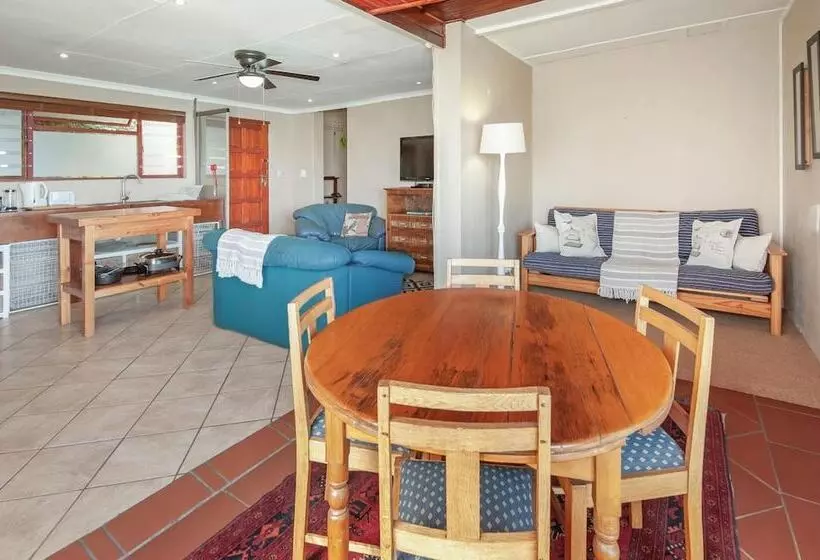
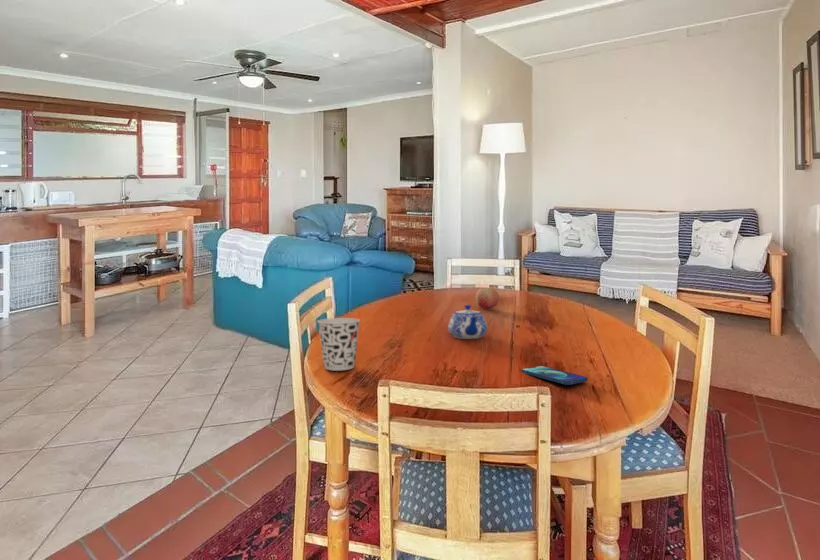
+ cup (339, 343)
+ teapot (468, 321)
+ smartphone (553, 374)
+ fruit (487, 298)
